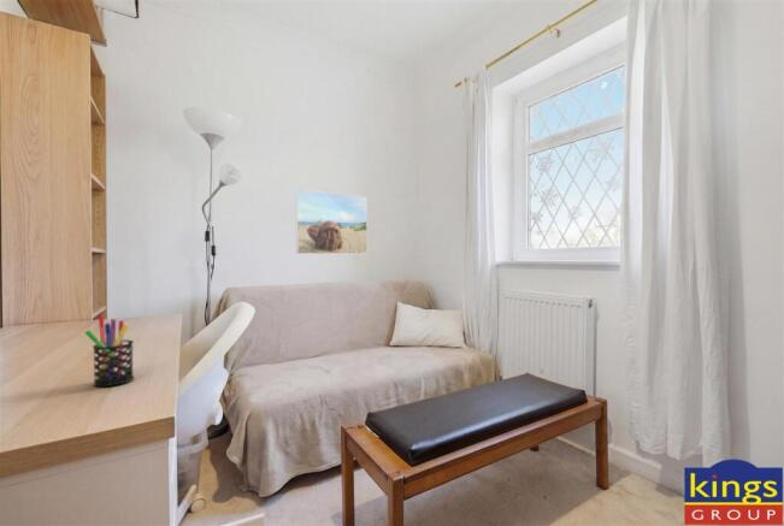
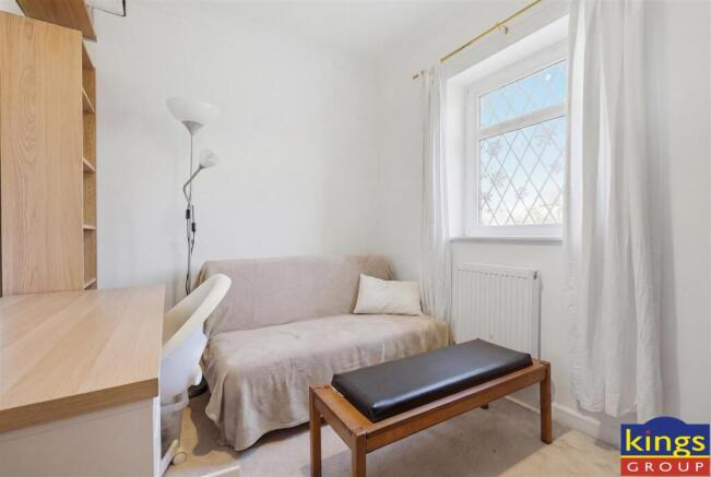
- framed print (332, 223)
- pen holder (108, 349)
